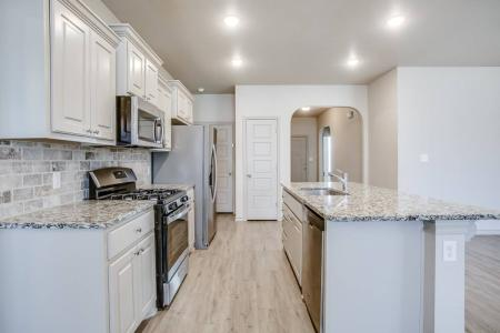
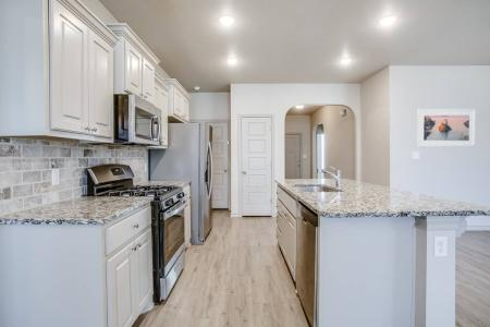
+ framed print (445, 128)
